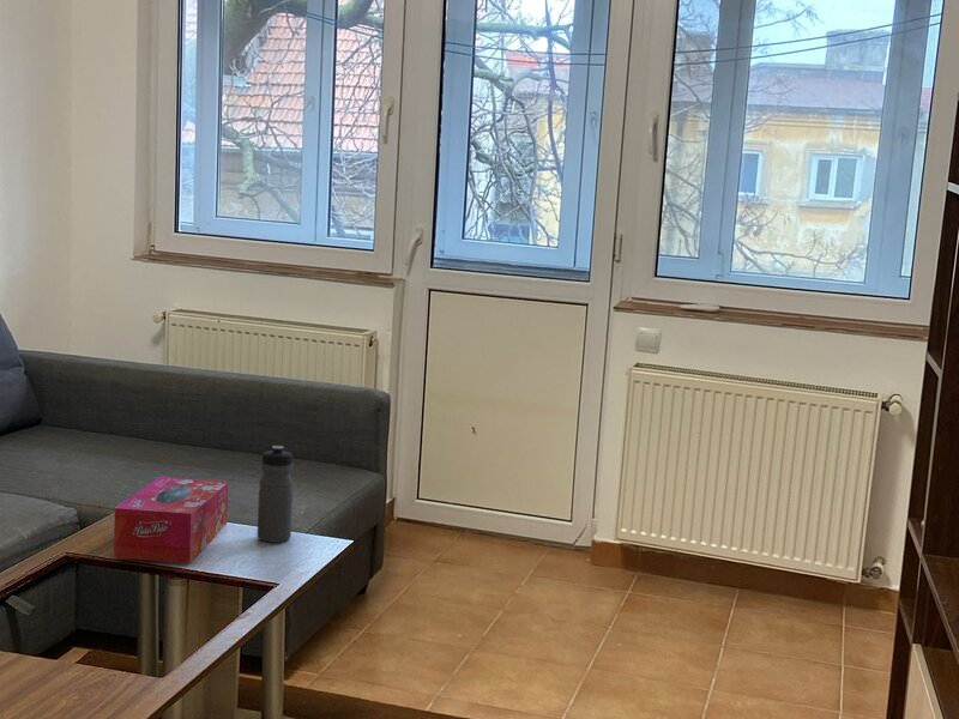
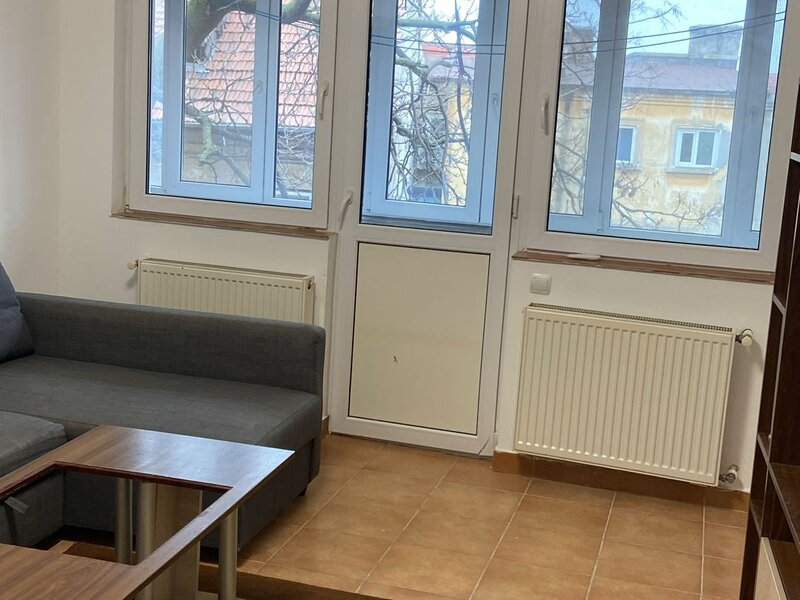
- water bottle (276, 491)
- tissue box (174, 516)
